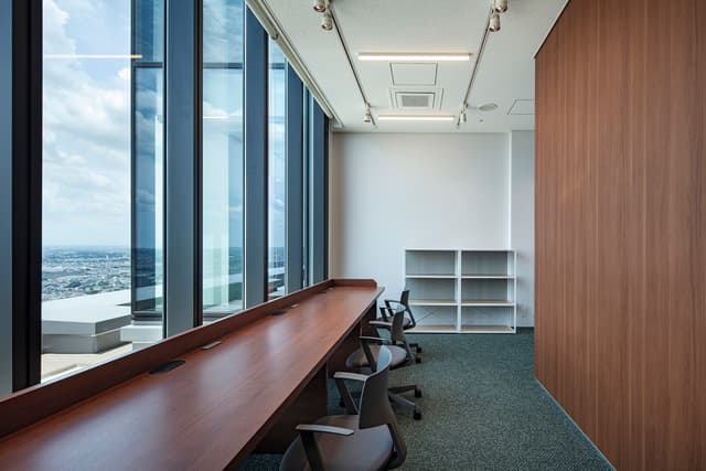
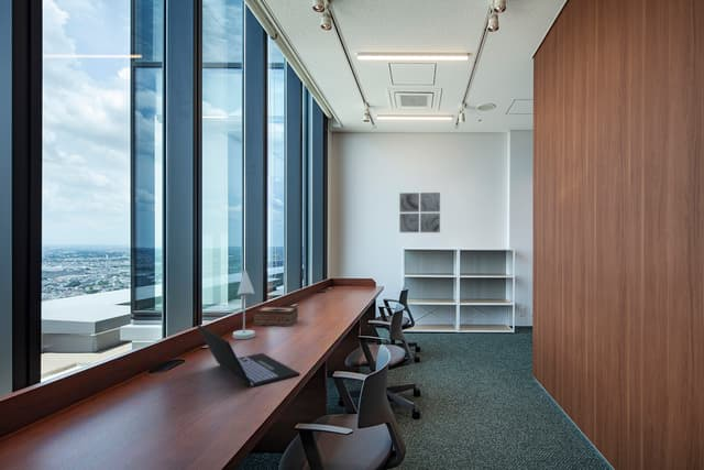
+ laptop (246, 356)
+ desk lamp (244, 304)
+ wall art (420, 211)
+ tissue box (276, 316)
